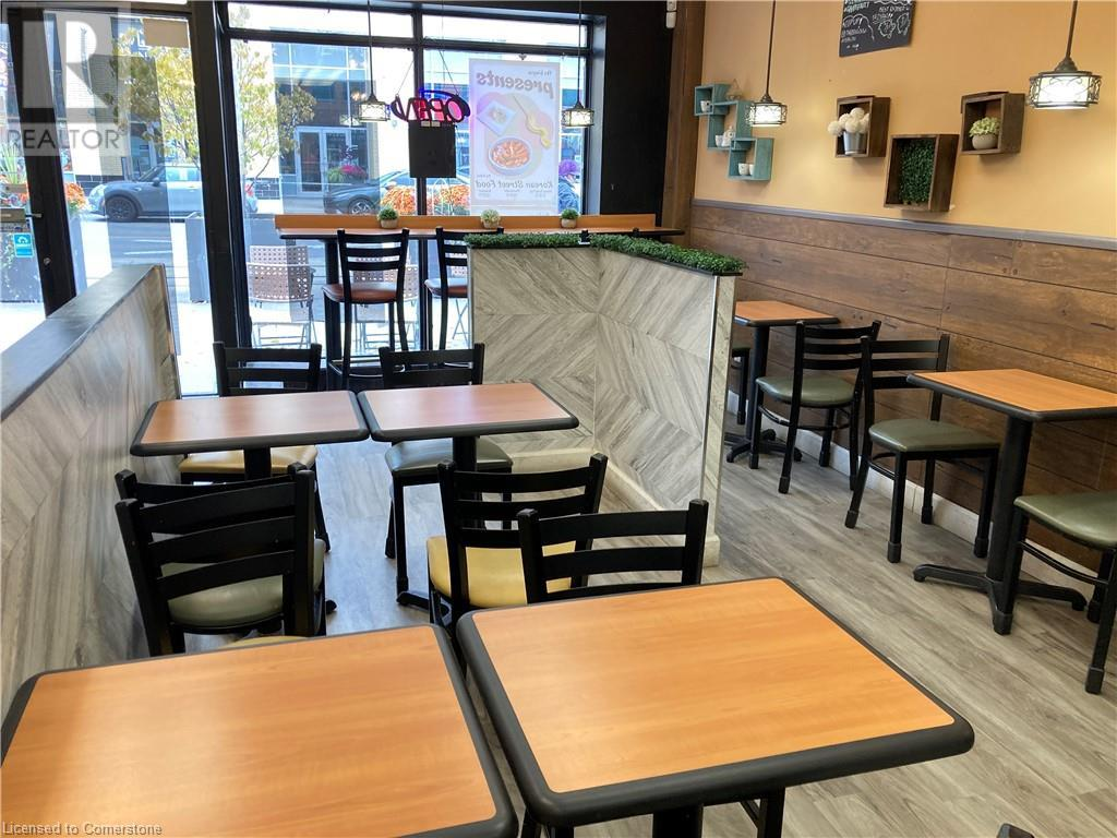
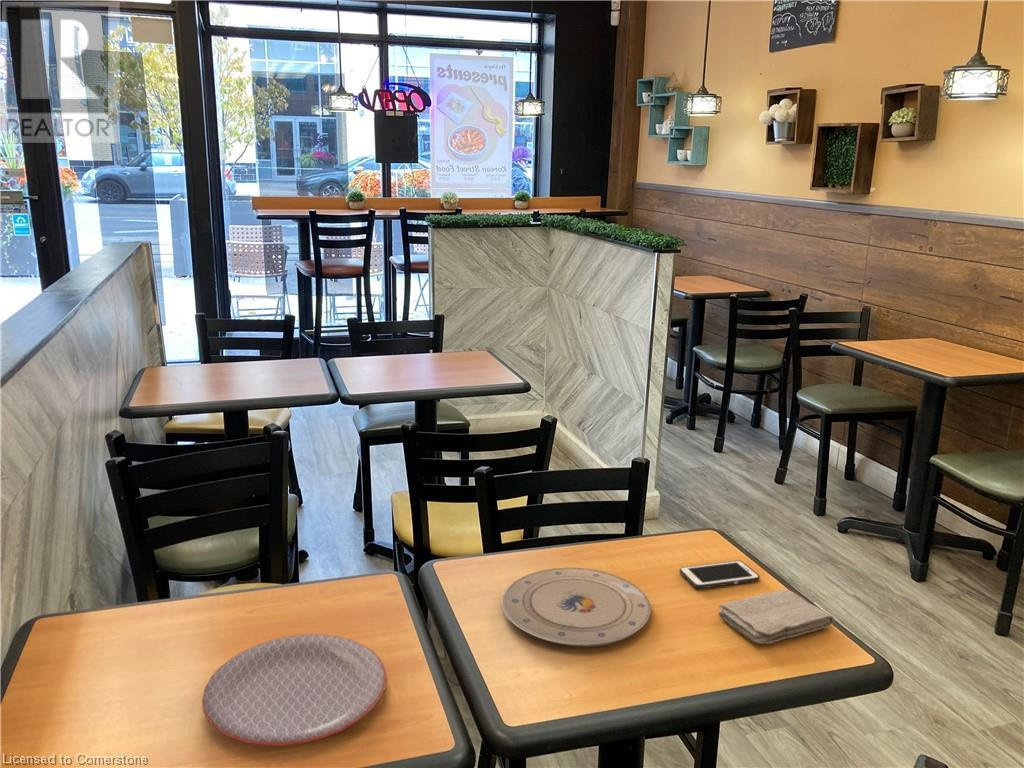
+ washcloth (774, 614)
+ plate (297, 689)
+ cell phone (719, 574)
+ plate (575, 606)
